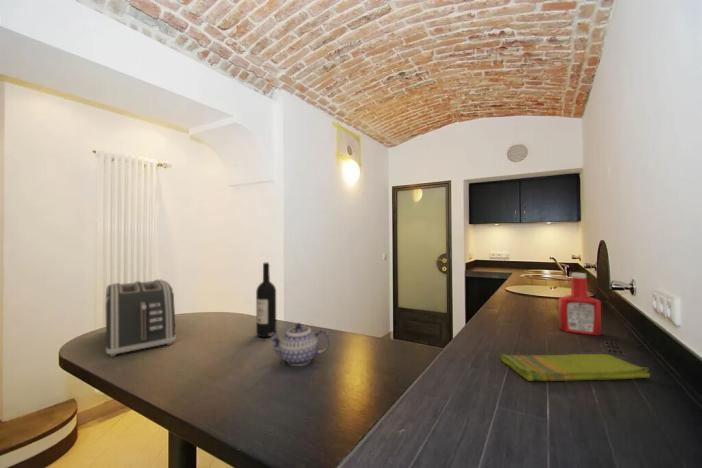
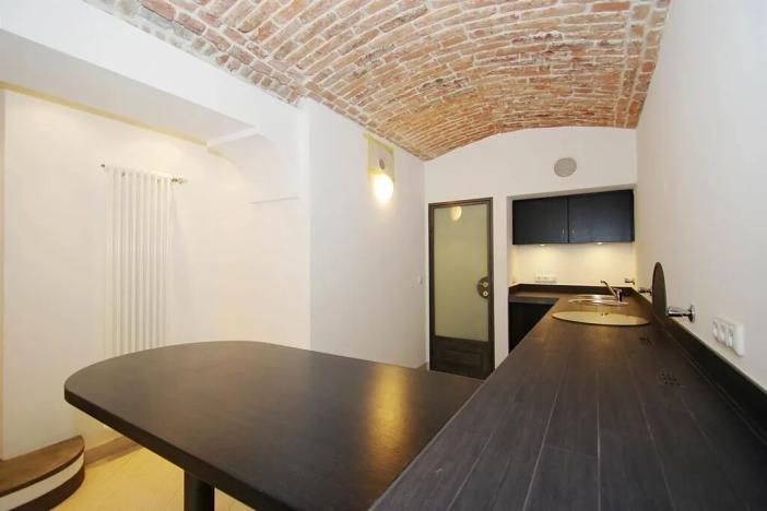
- wine bottle (266, 298)
- teapot (299, 342)
- toaster (139, 310)
- dish towel (569, 363)
- soap bottle (579, 302)
